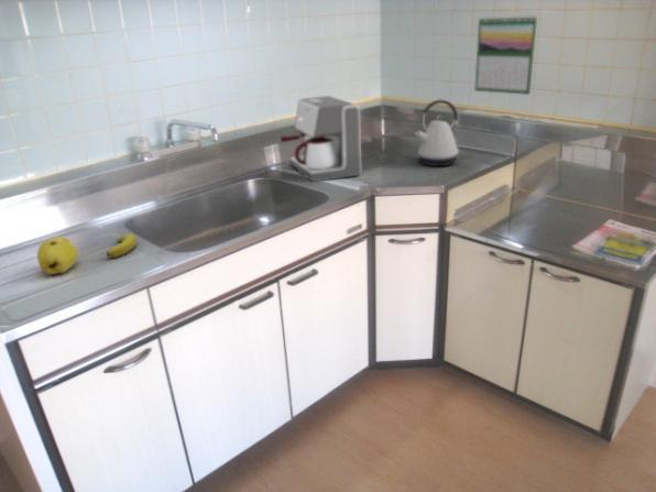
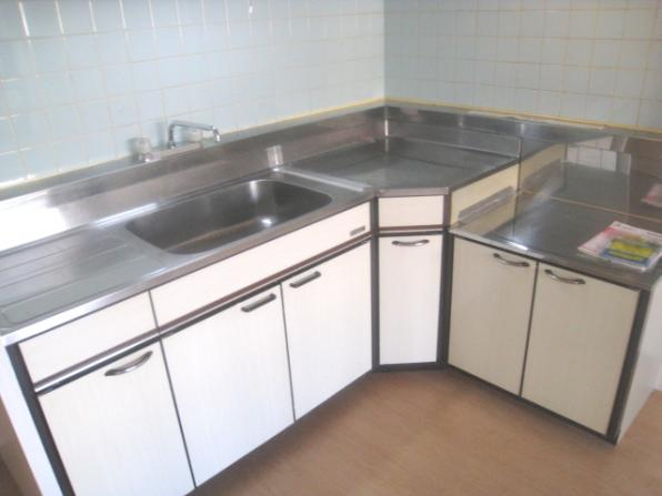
- banana (122, 243)
- calendar (504, 54)
- fruit (57, 253)
- kettle (437, 132)
- coffee maker (324, 136)
